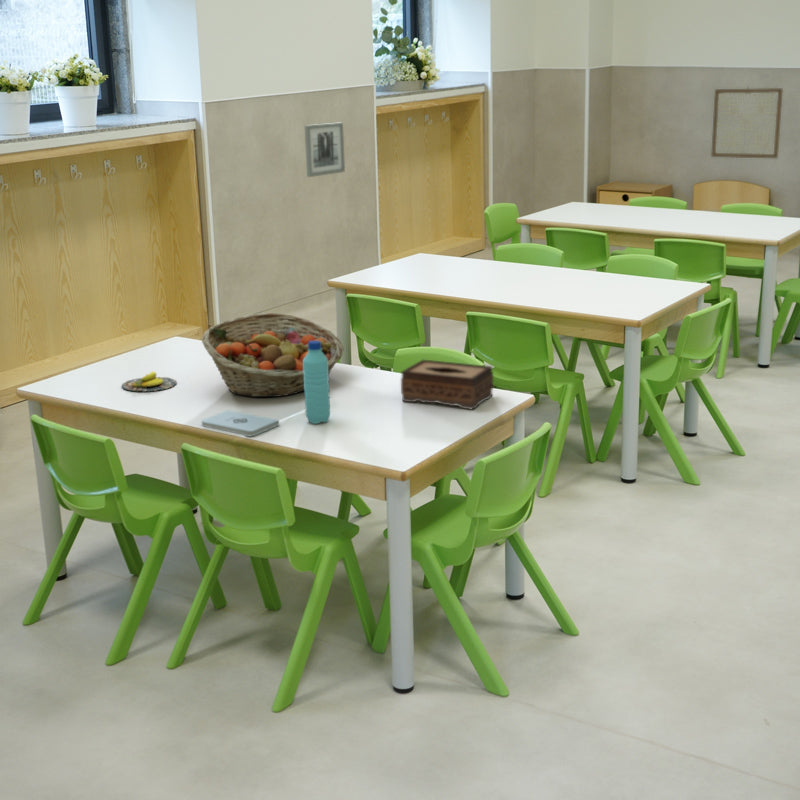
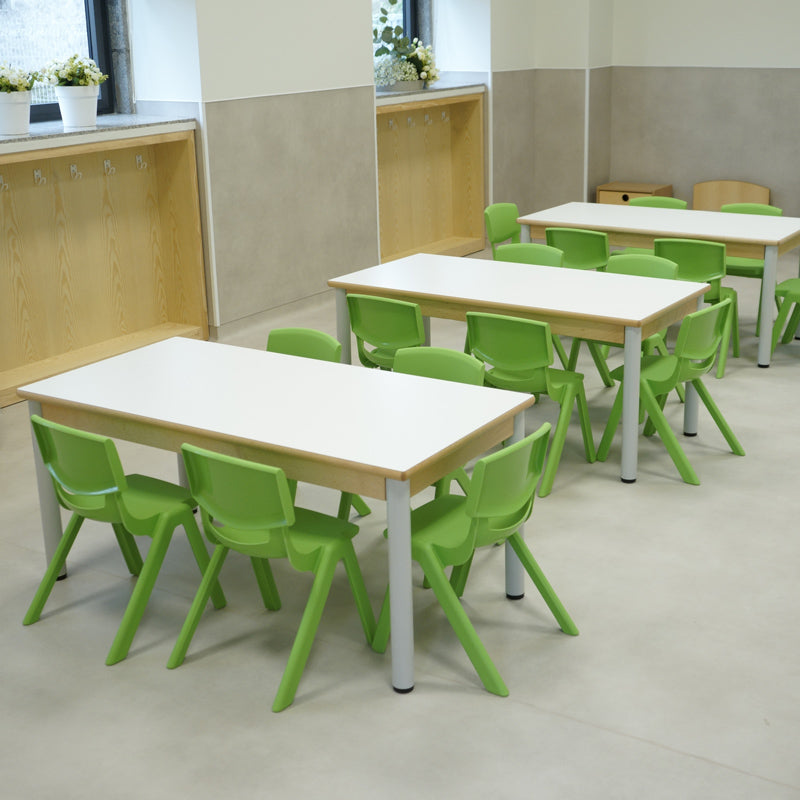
- banana (148, 378)
- fruit basket (273, 354)
- tissue box (447, 383)
- notepad (239, 423)
- wall art (746, 121)
- water bottle (316, 381)
- wall art (325, 149)
